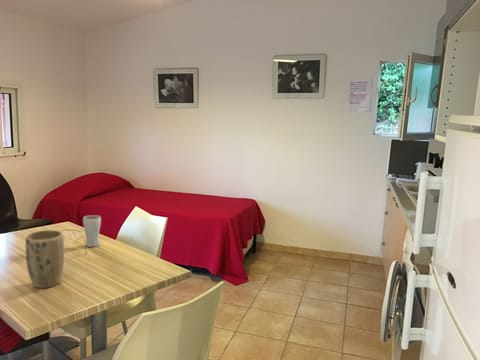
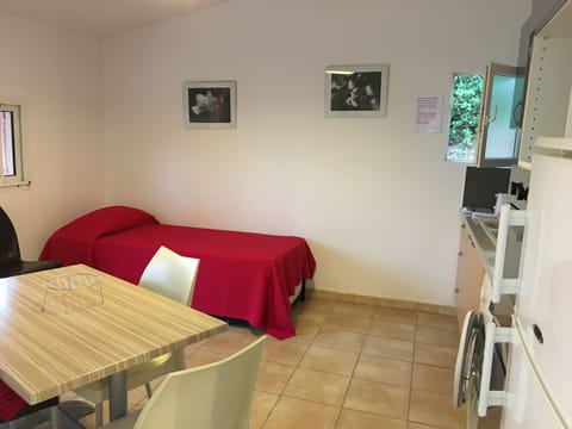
- plant pot (45, 259)
- drinking glass (92, 231)
